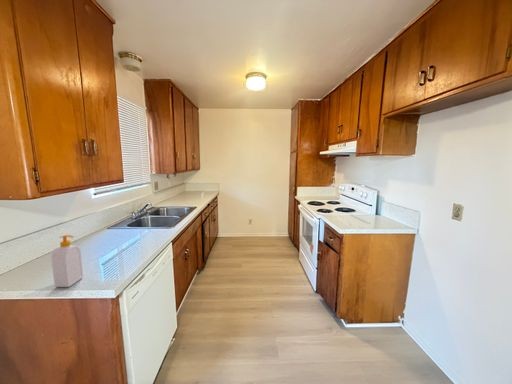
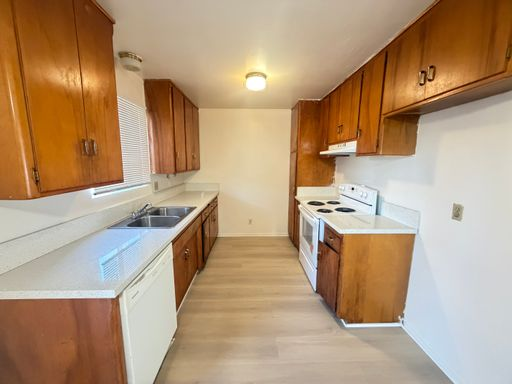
- soap bottle (67, 259)
